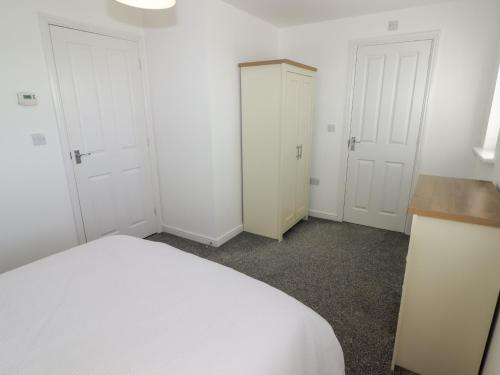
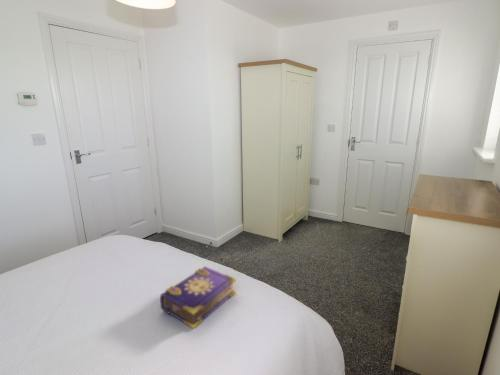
+ book (199, 292)
